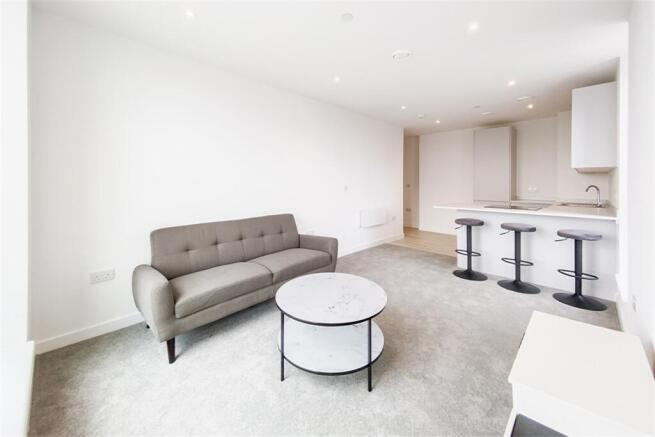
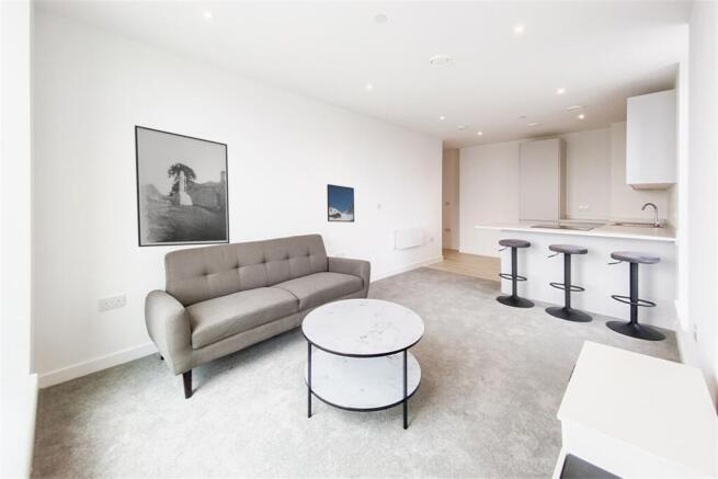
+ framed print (186, 190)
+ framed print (341, 204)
